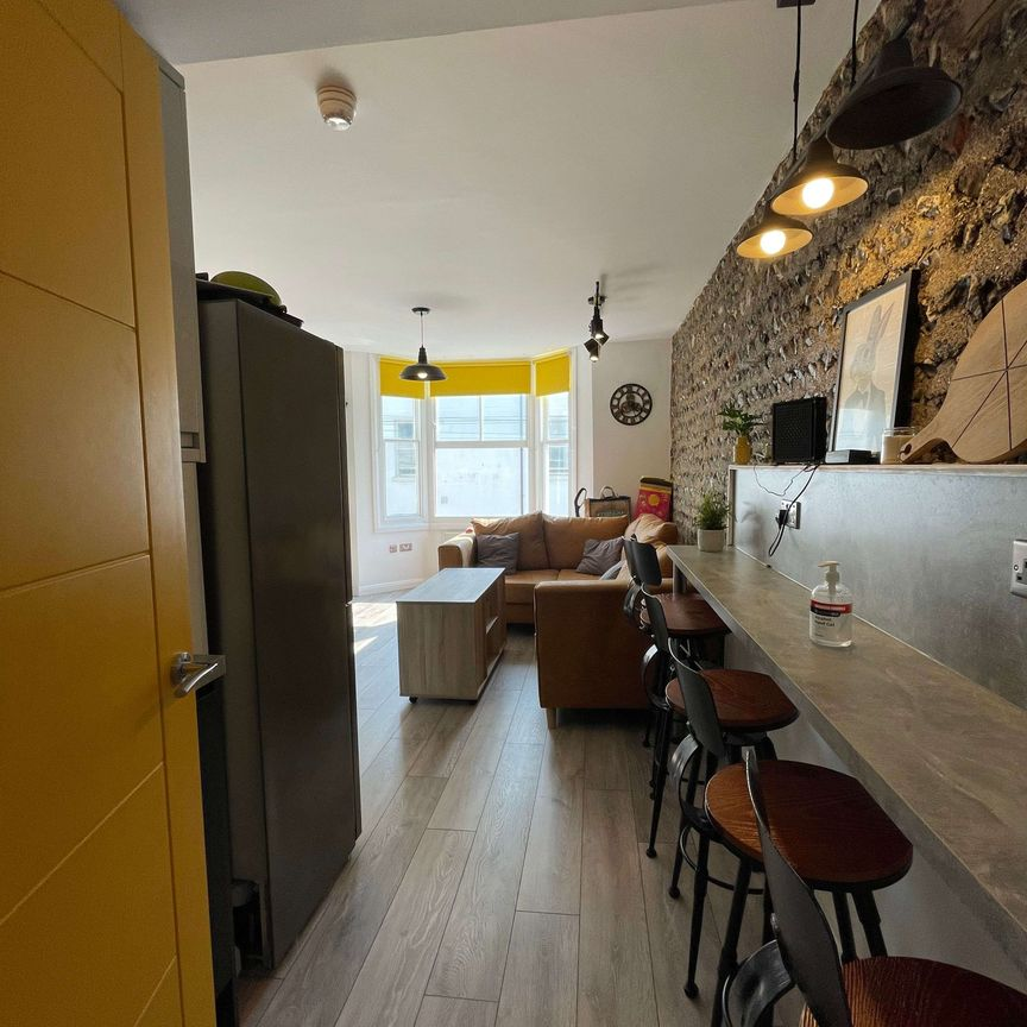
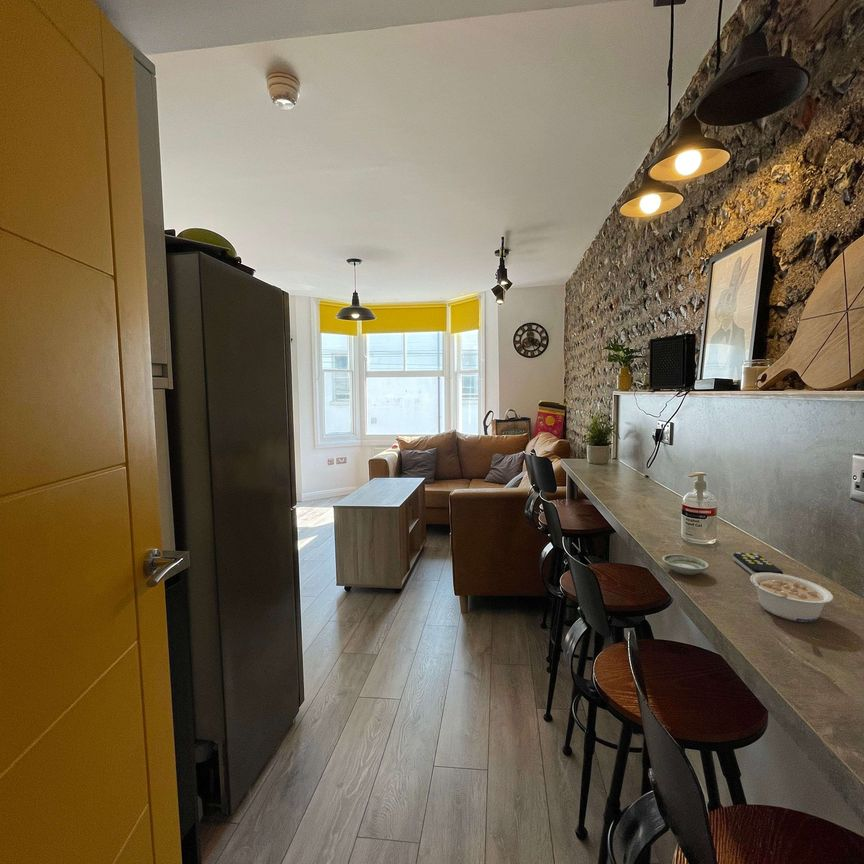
+ legume (790, 597)
+ remote control (756, 564)
+ saucer (684, 565)
